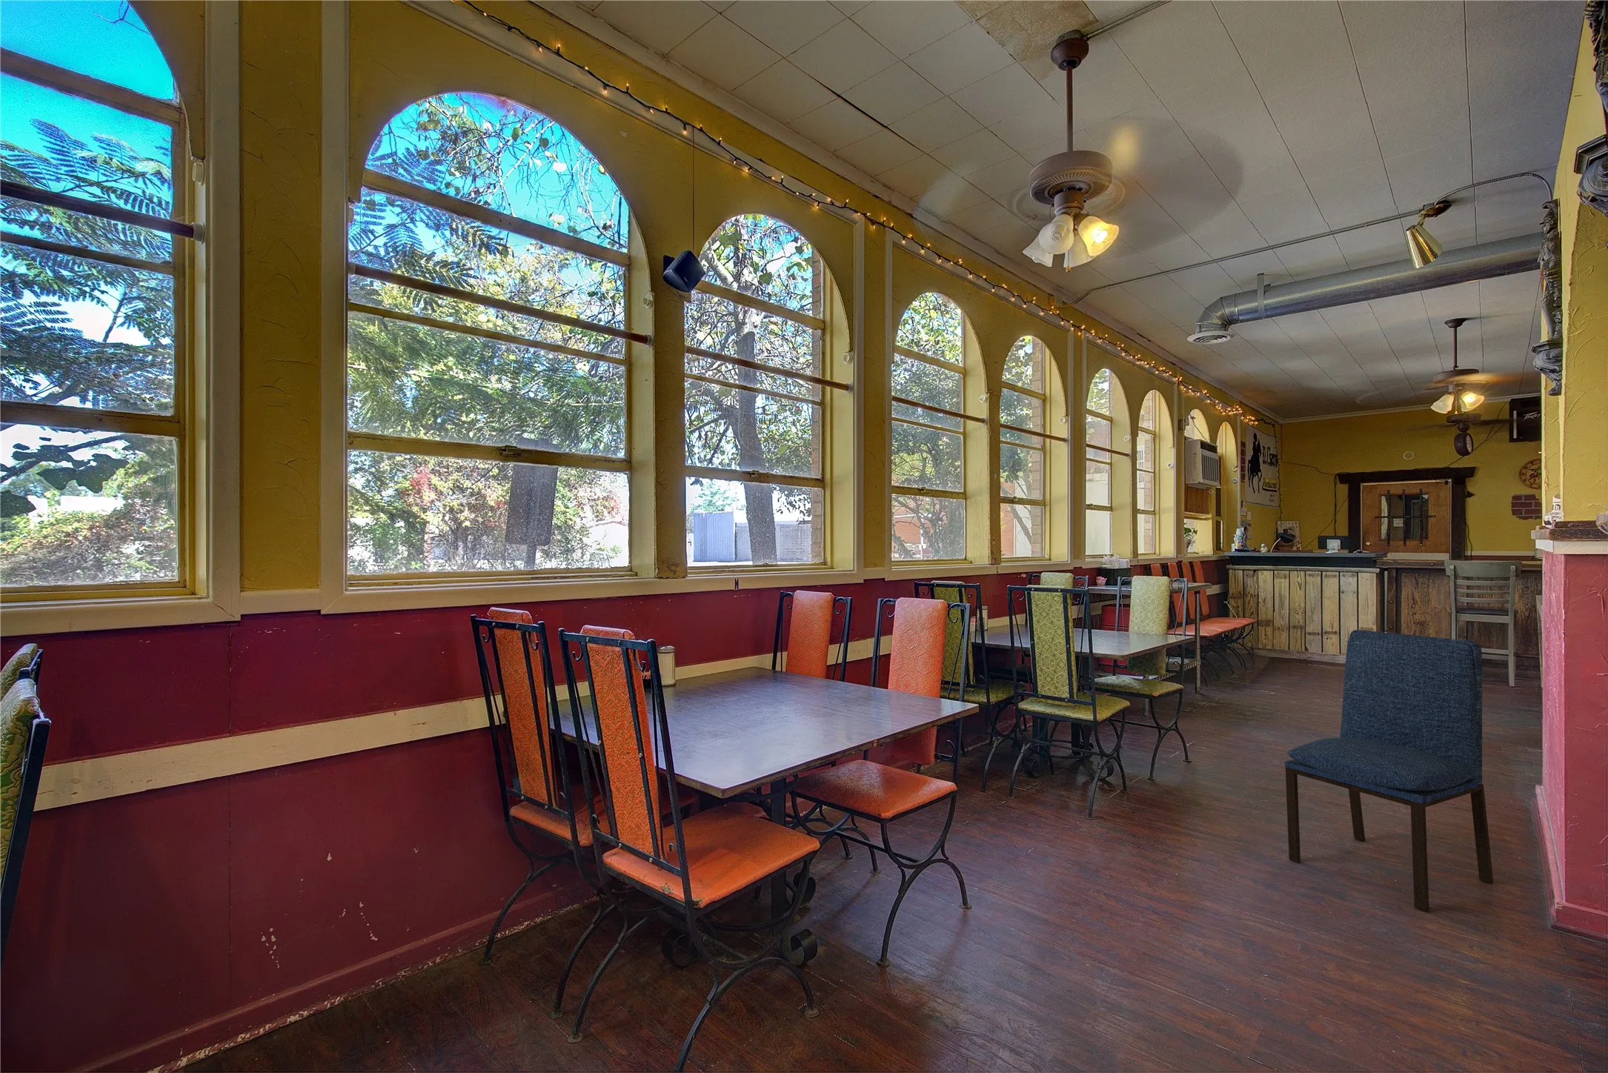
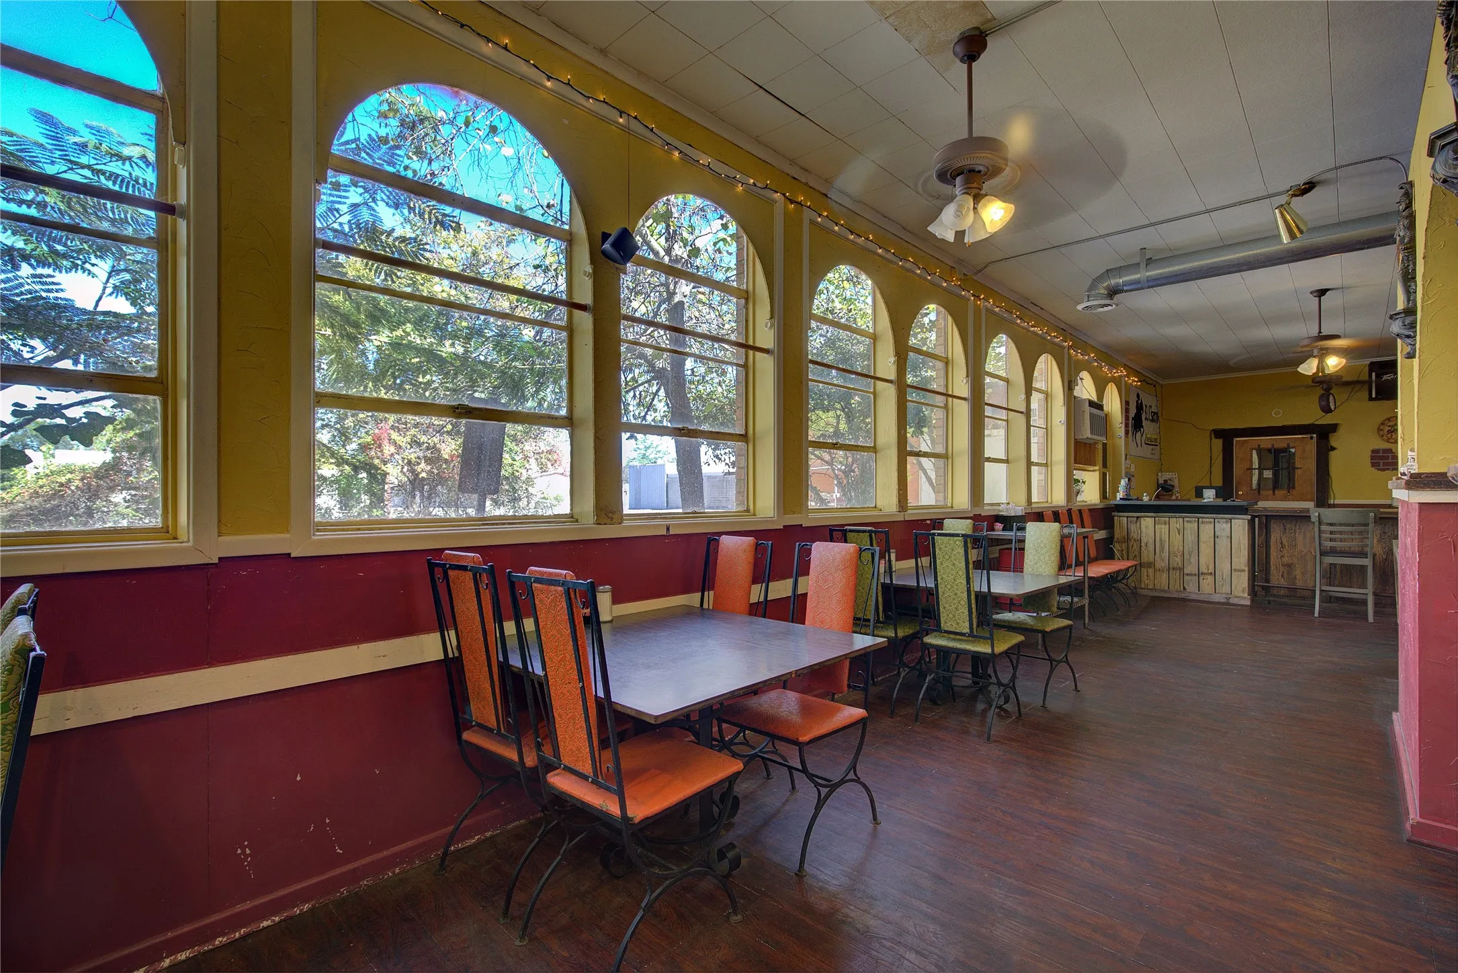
- dining chair (1385, 754)
